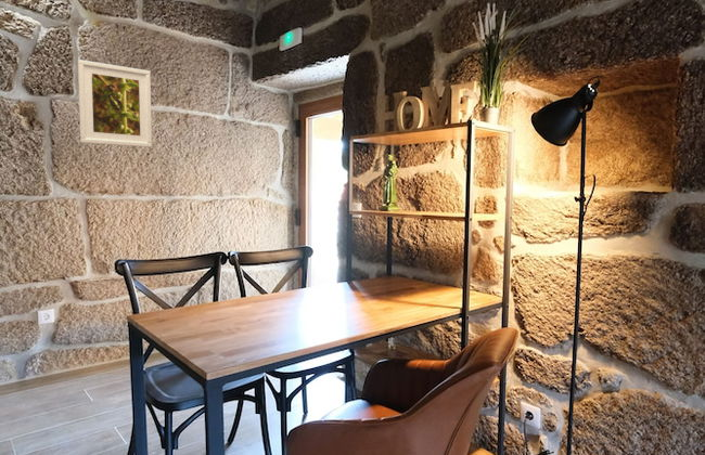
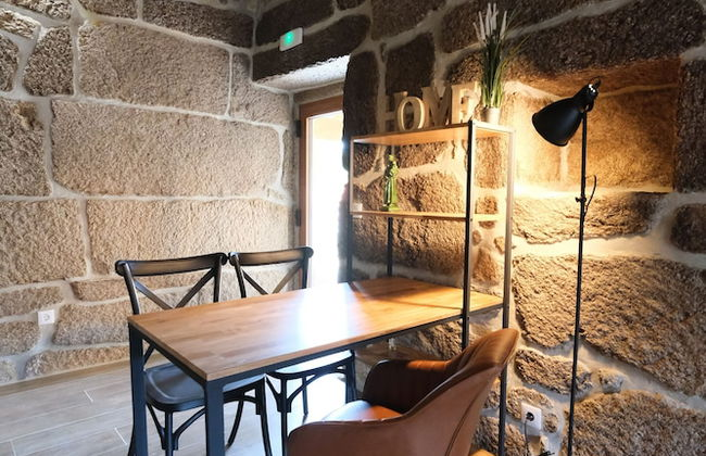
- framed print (116, 105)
